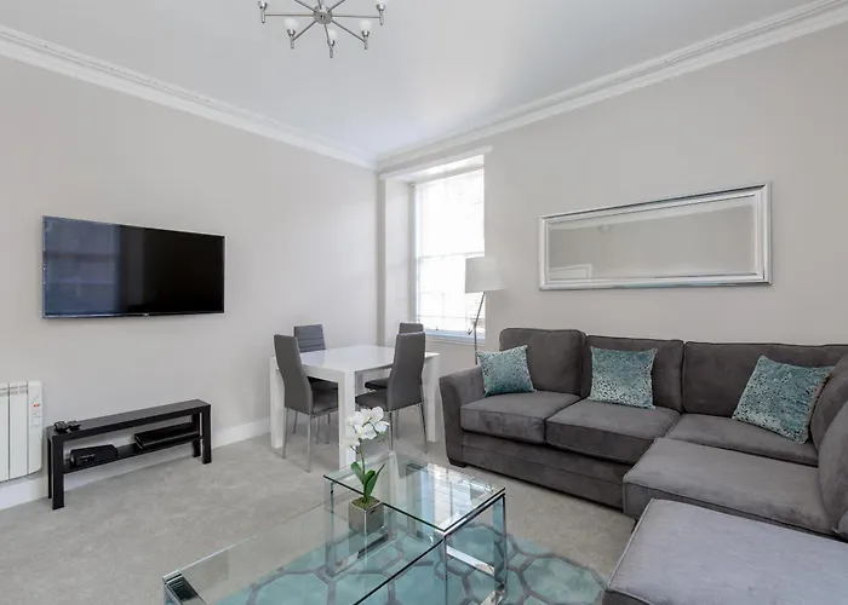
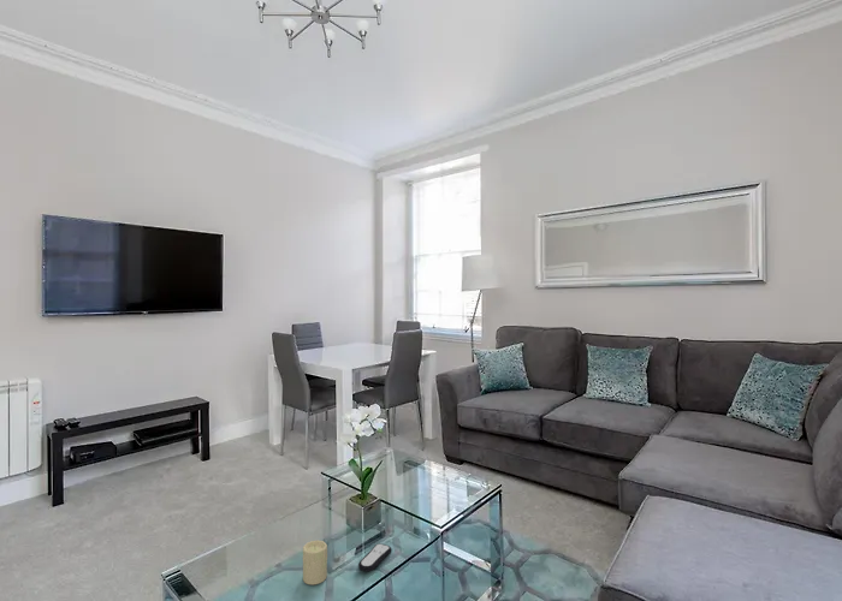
+ remote control (374, 557)
+ candle (314, 560)
